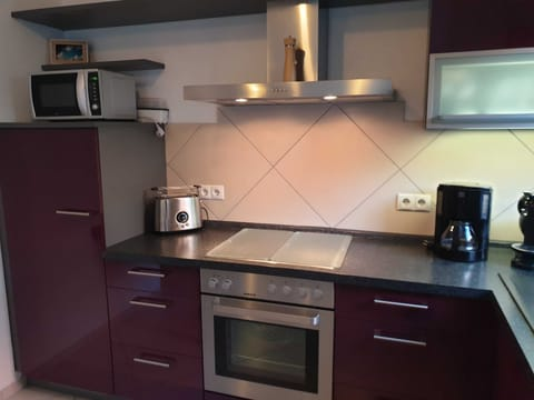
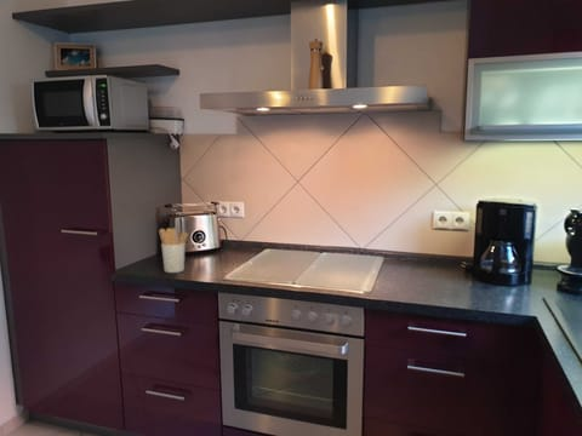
+ utensil holder (171, 248)
